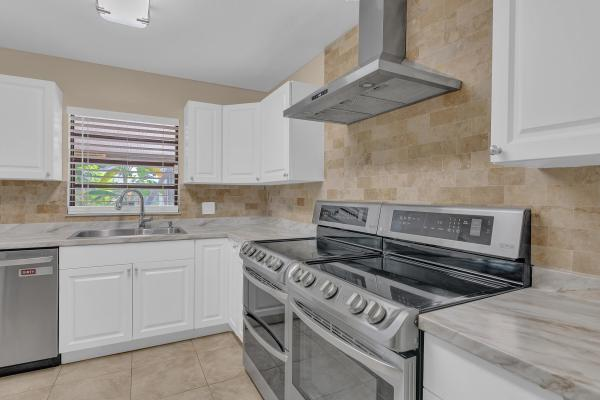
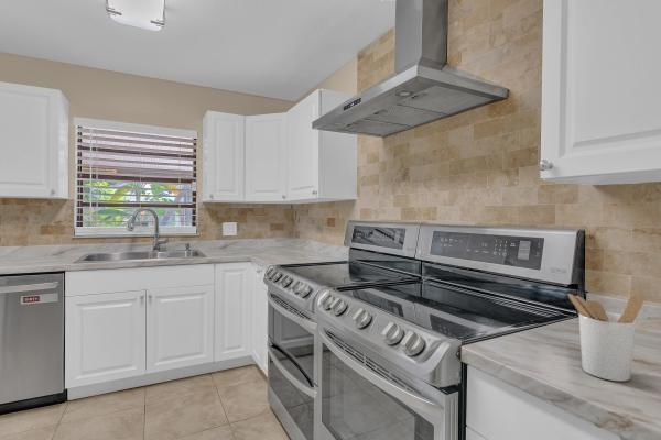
+ utensil holder (599, 332)
